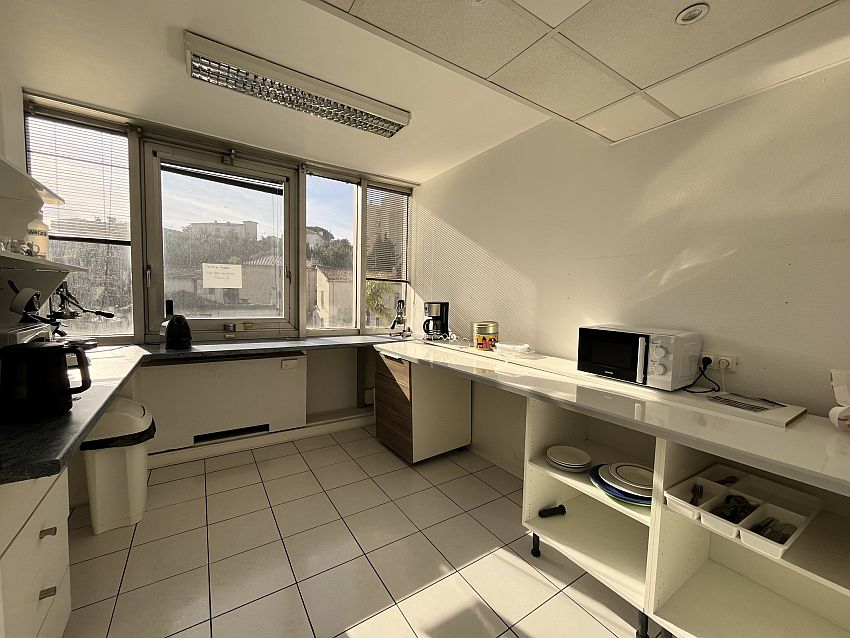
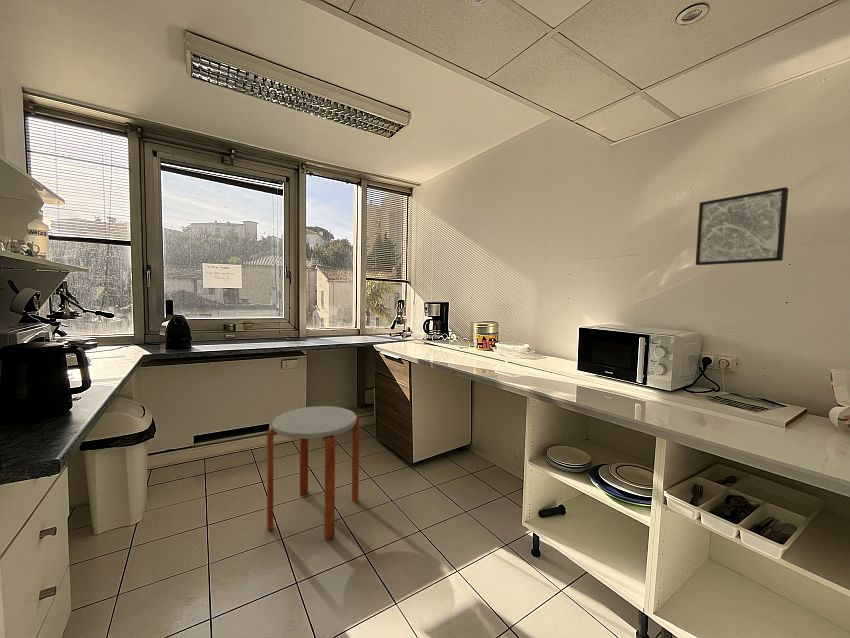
+ wall art (738, 229)
+ side table (307, 466)
